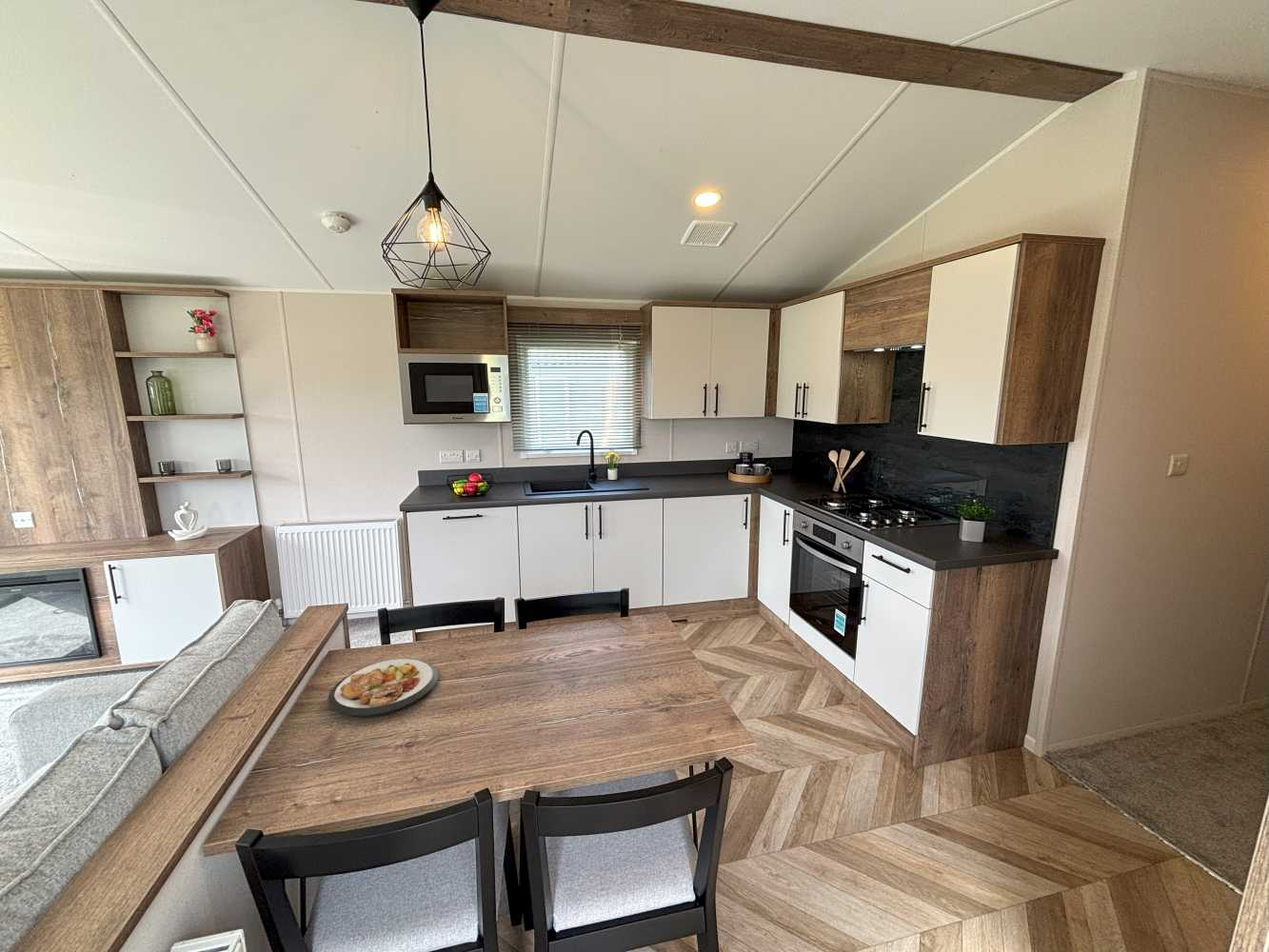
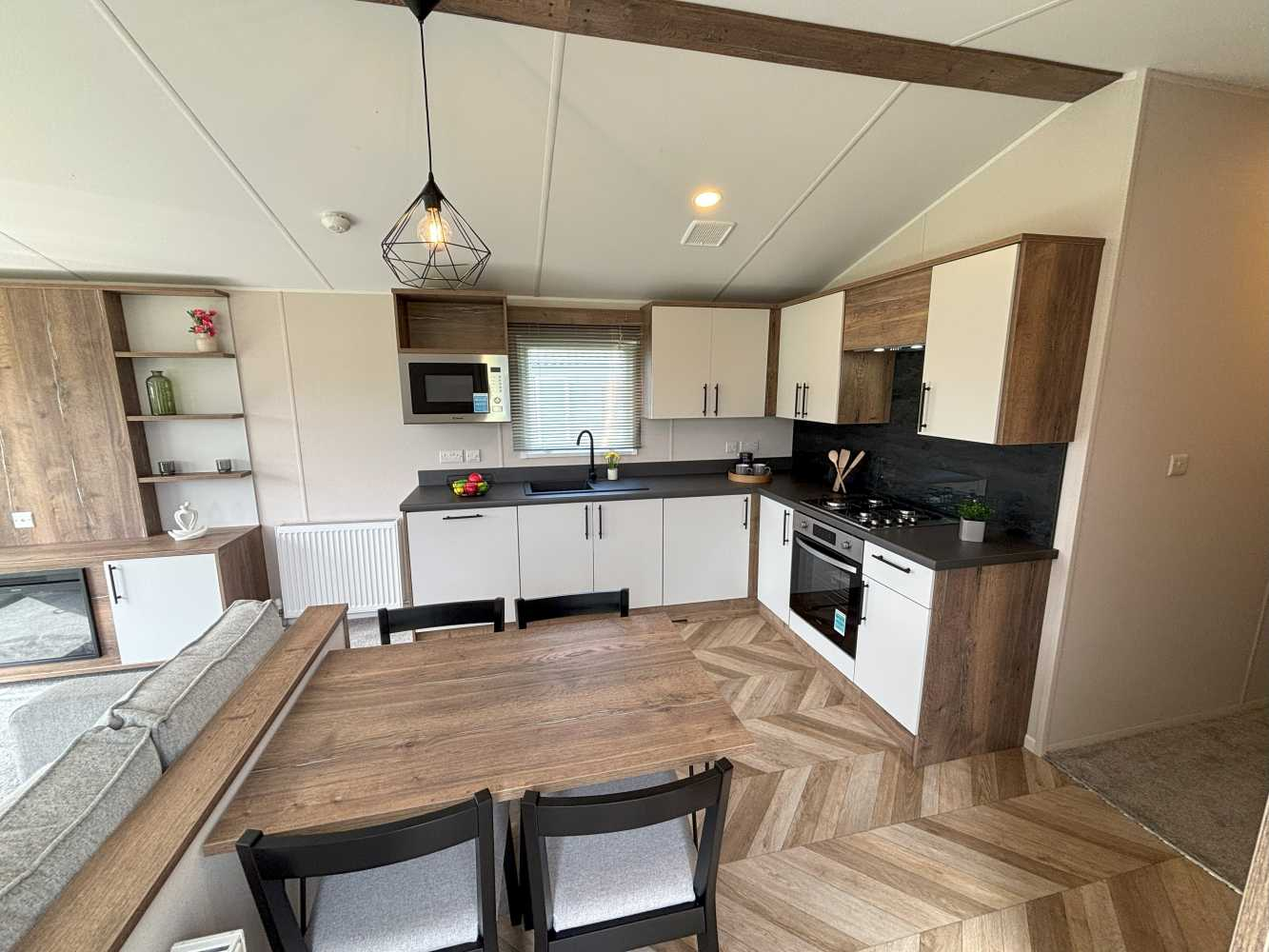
- plate (385, 682)
